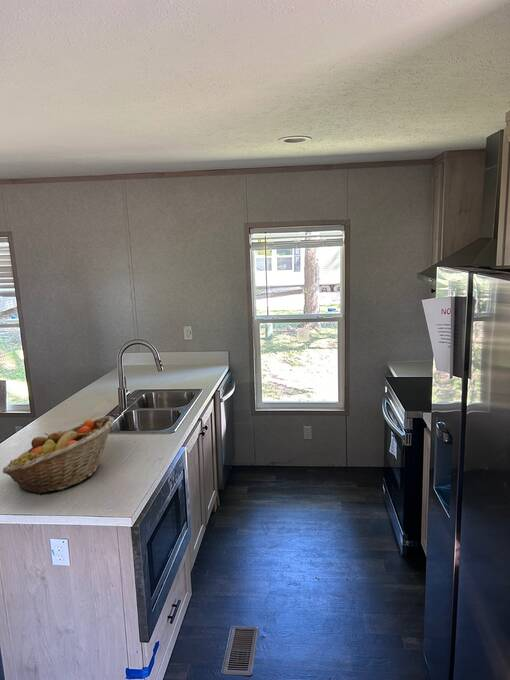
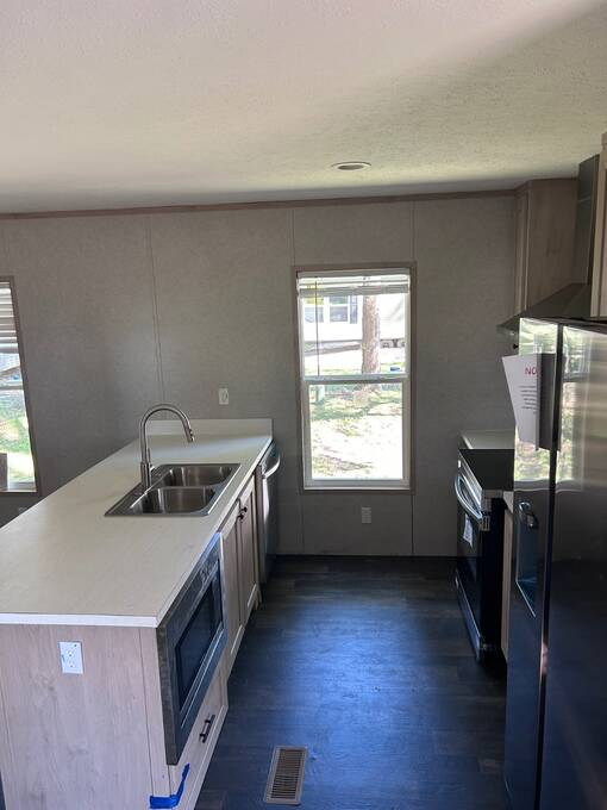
- fruit basket (63, 451)
